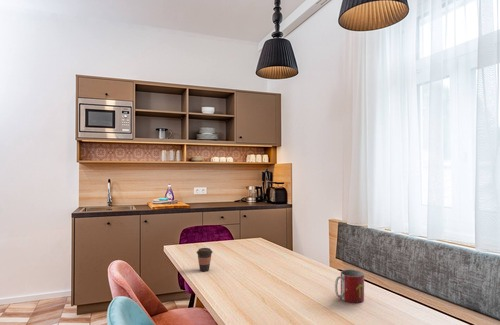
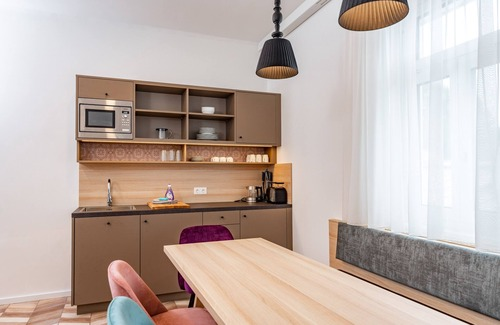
- mug (348, 286)
- coffee cup (204, 259)
